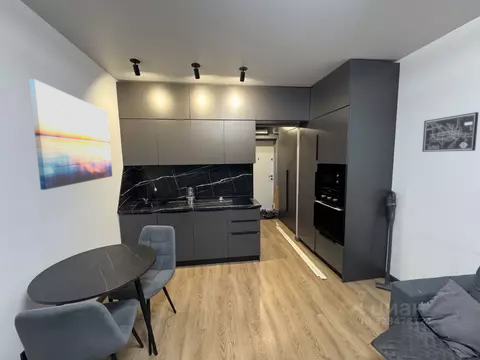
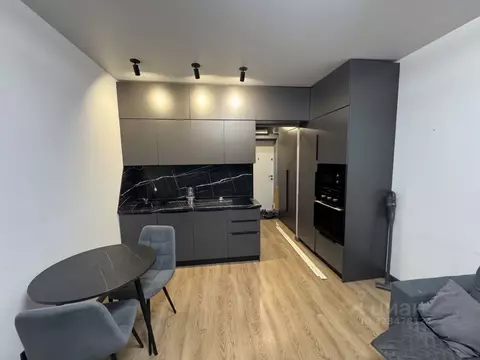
- wall art (447, 134)
- wall art (82, 141)
